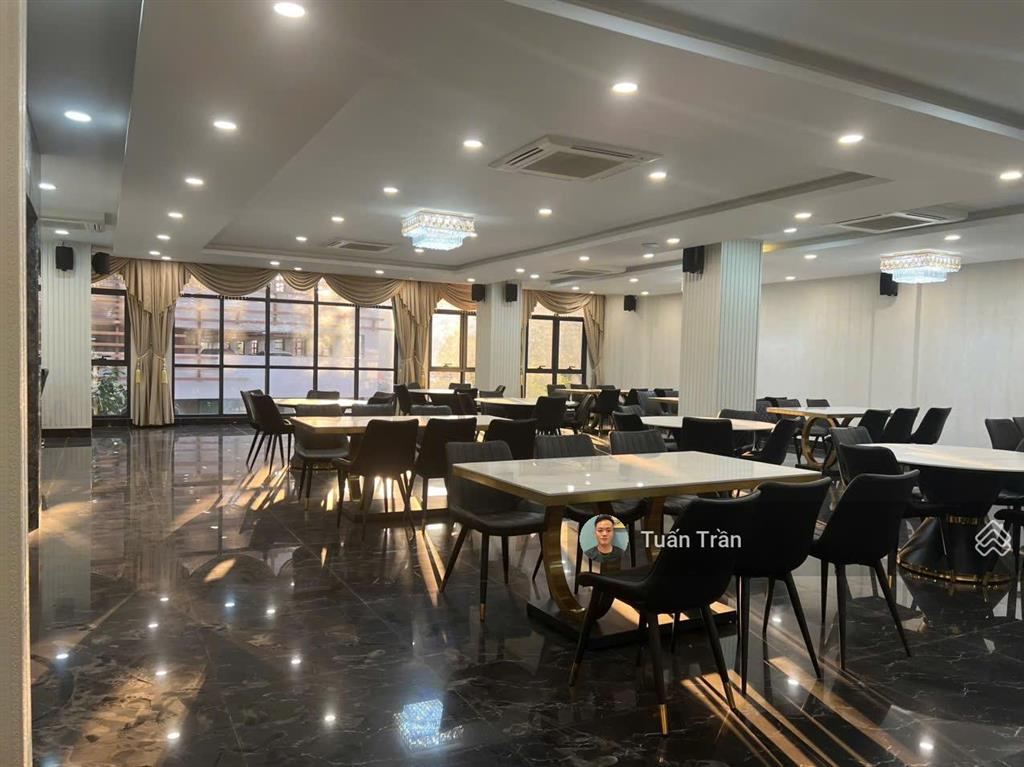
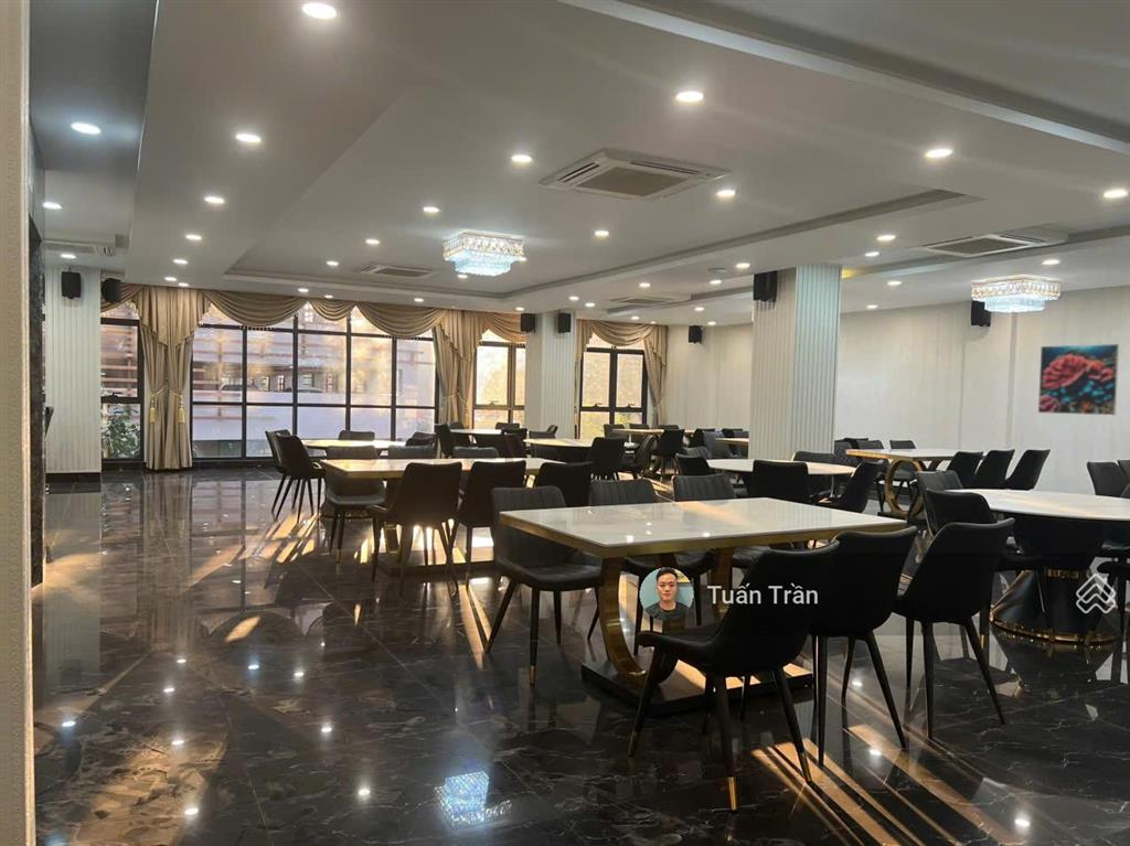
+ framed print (1077, 379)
